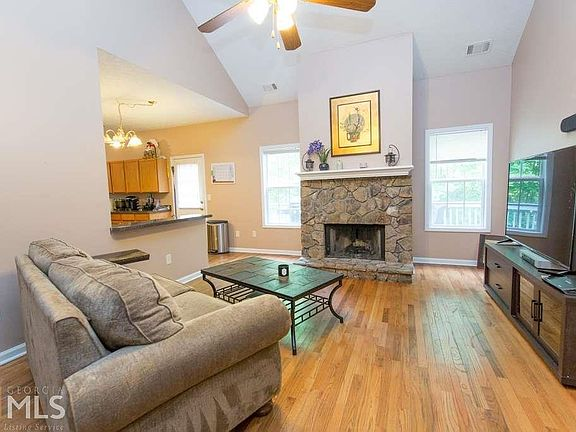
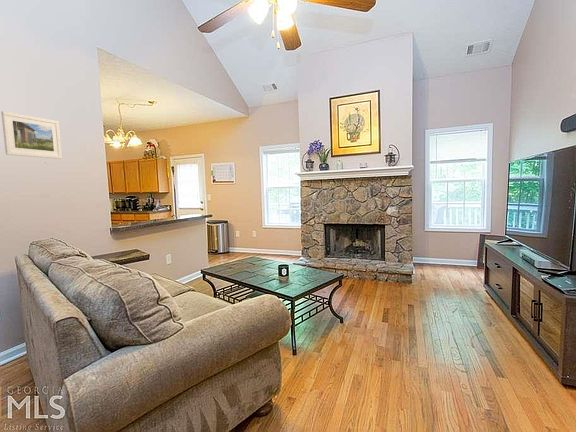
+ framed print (33, 136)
